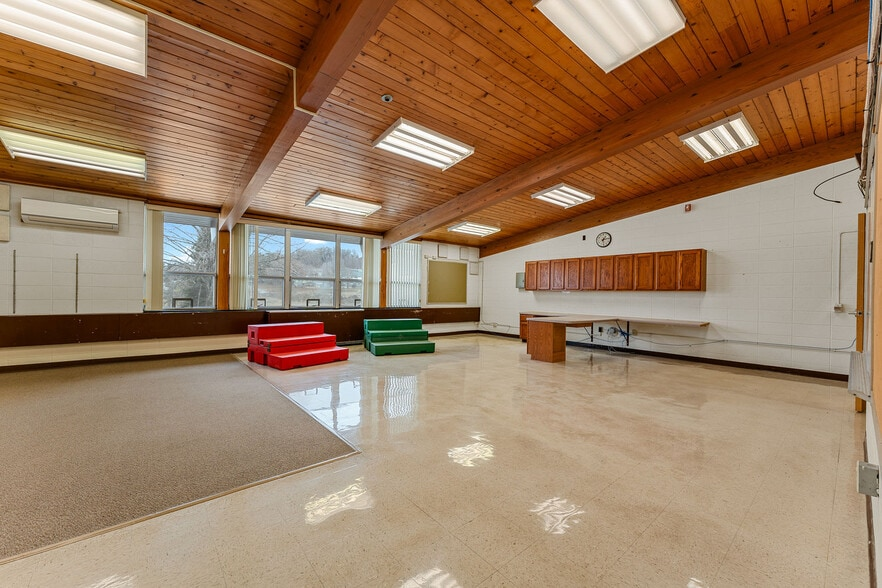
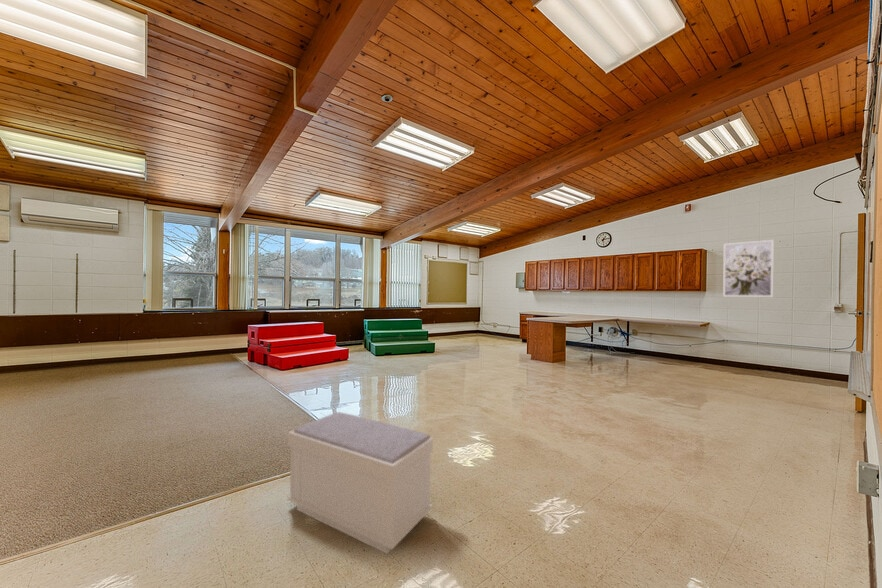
+ bench (359, 471)
+ wall art (747, 269)
